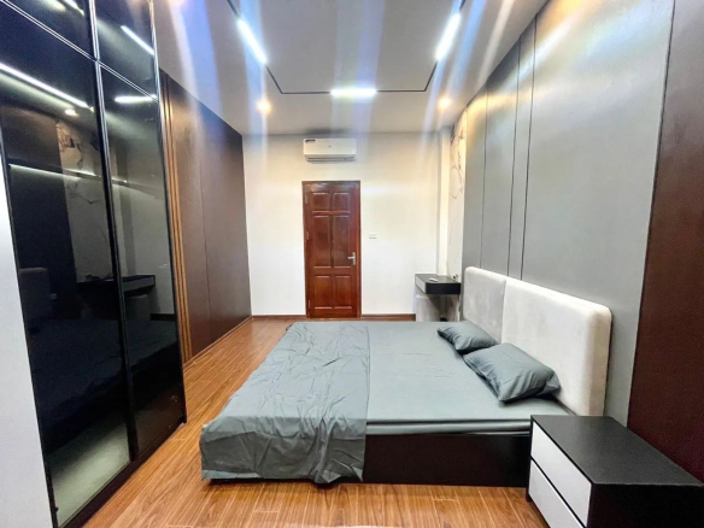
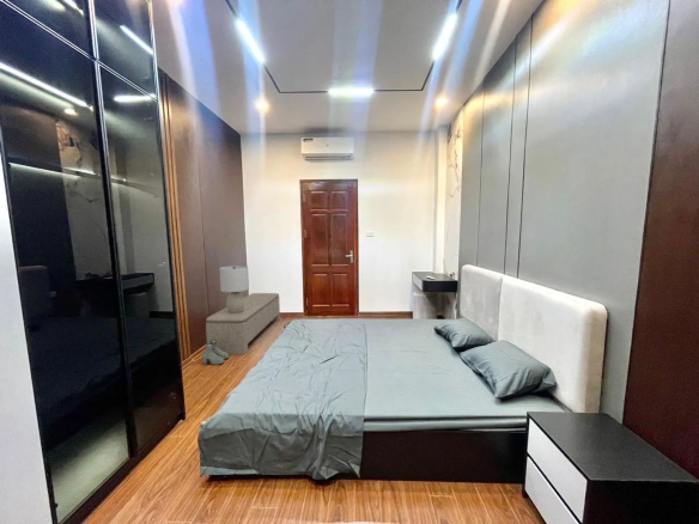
+ bench (249, 317)
+ boots (215, 351)
+ lamp (235, 288)
